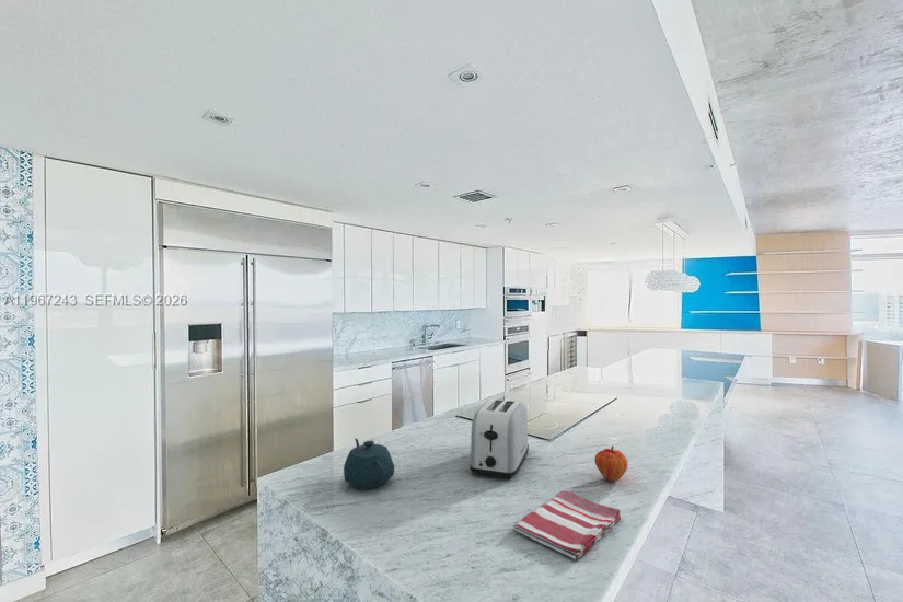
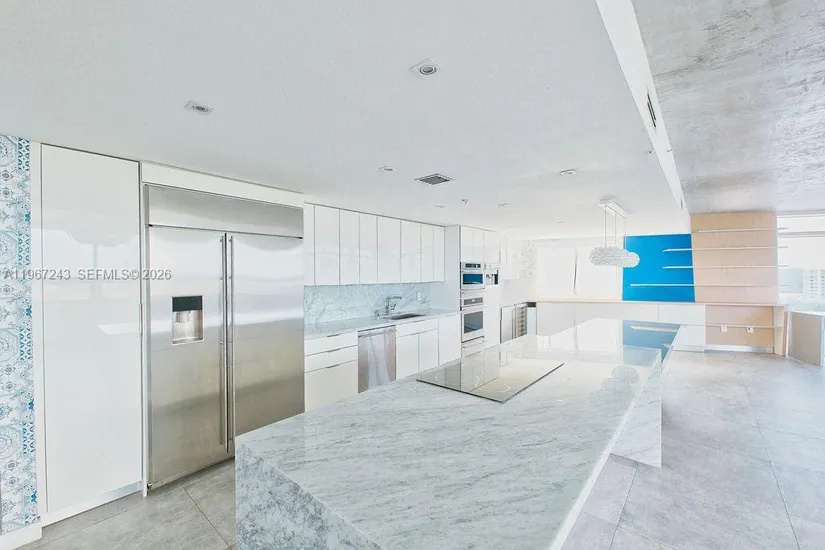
- teapot (368, 461)
- fruit (611, 462)
- dish towel (568, 519)
- toaster (500, 433)
